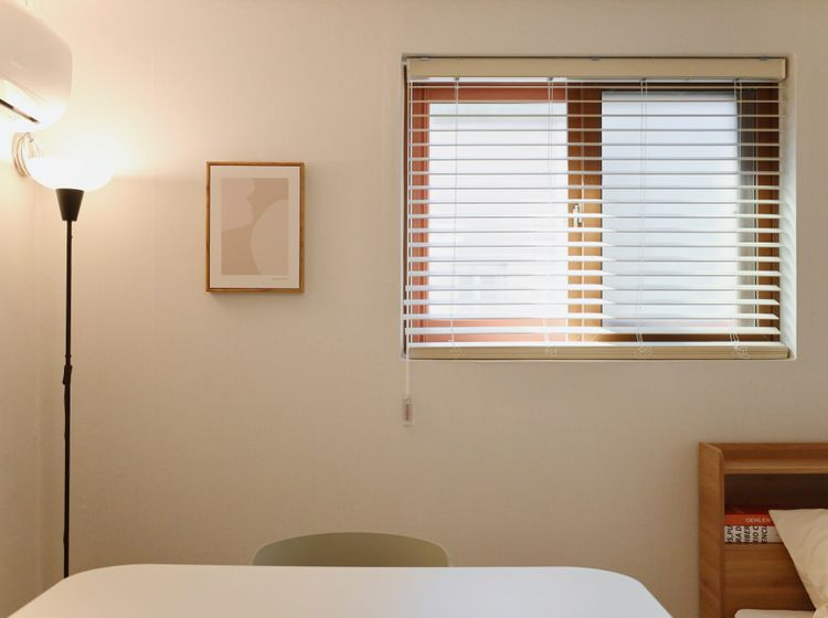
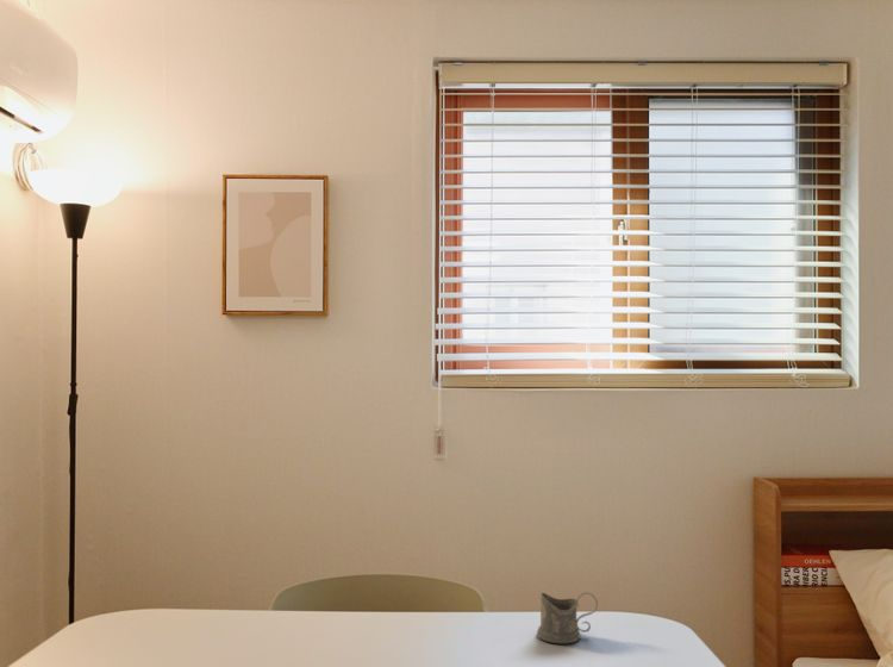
+ tea glass holder (567, 613)
